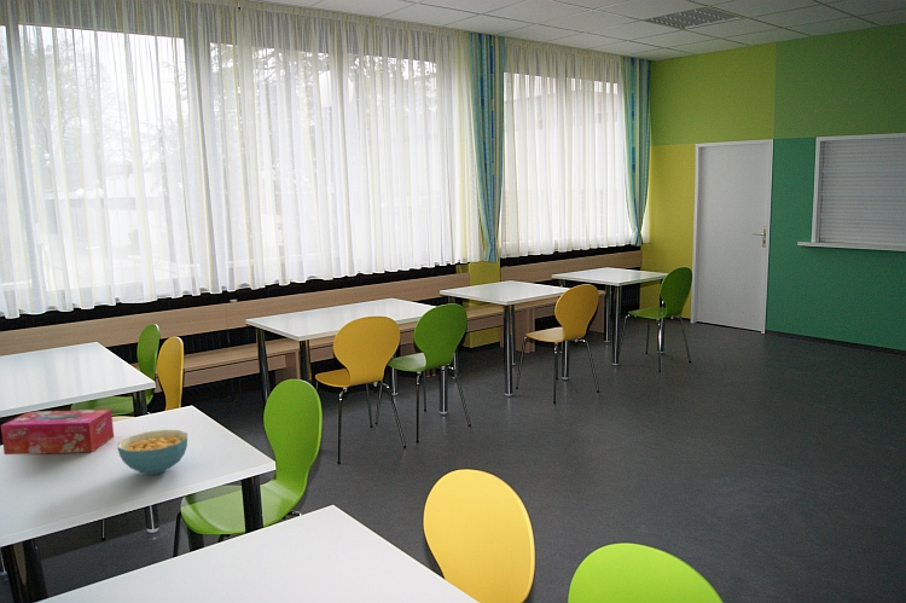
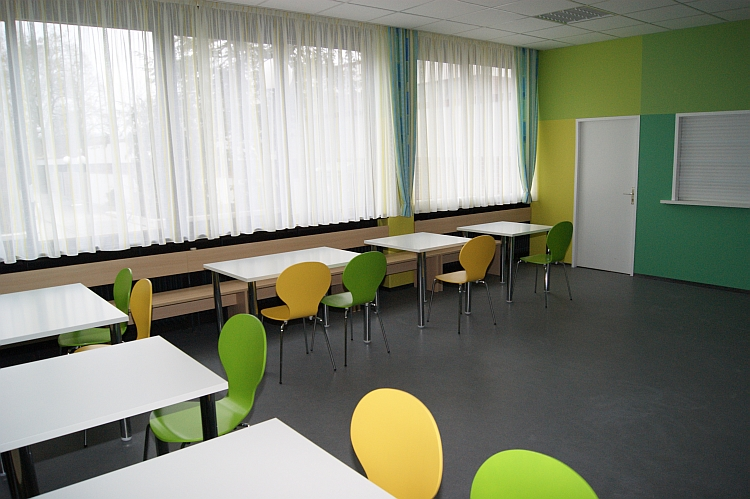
- tissue box (59, 430)
- cereal bowl (155, 454)
